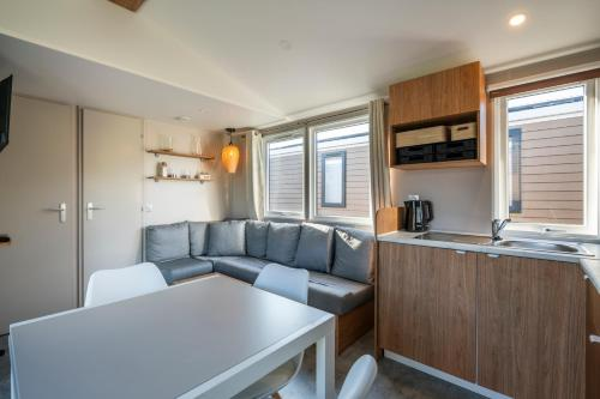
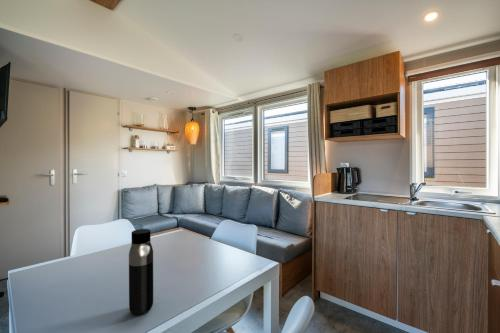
+ water bottle (141, 270)
